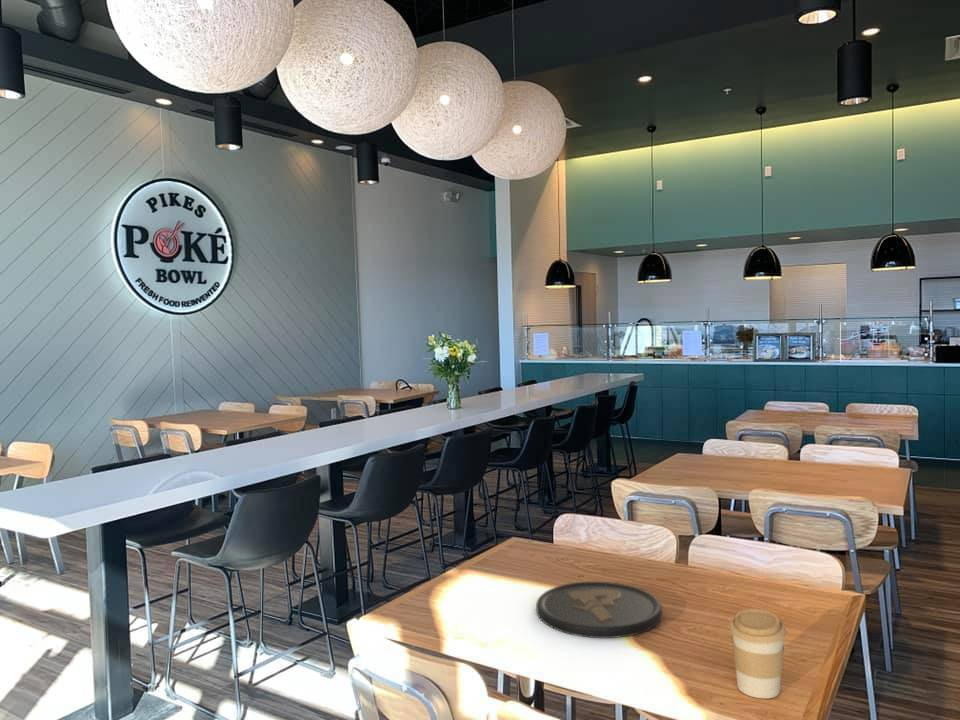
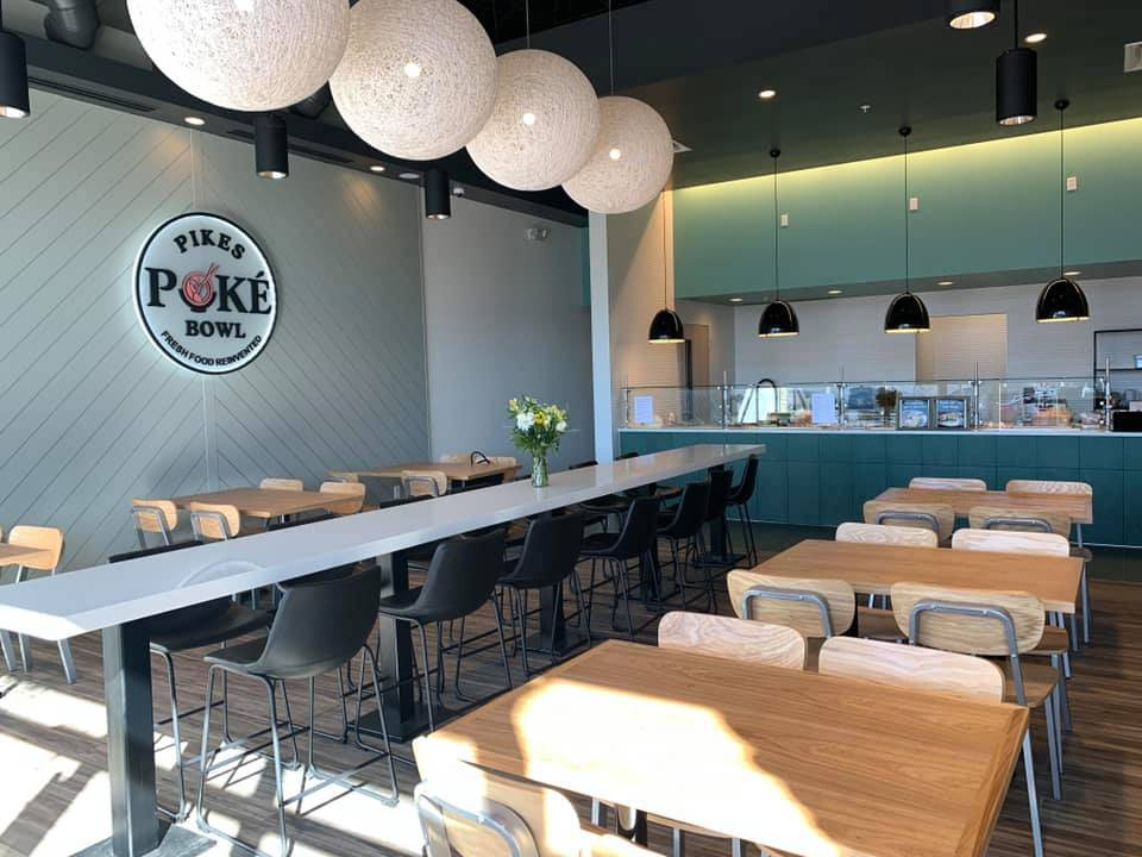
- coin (598, 607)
- coffee cup (757, 652)
